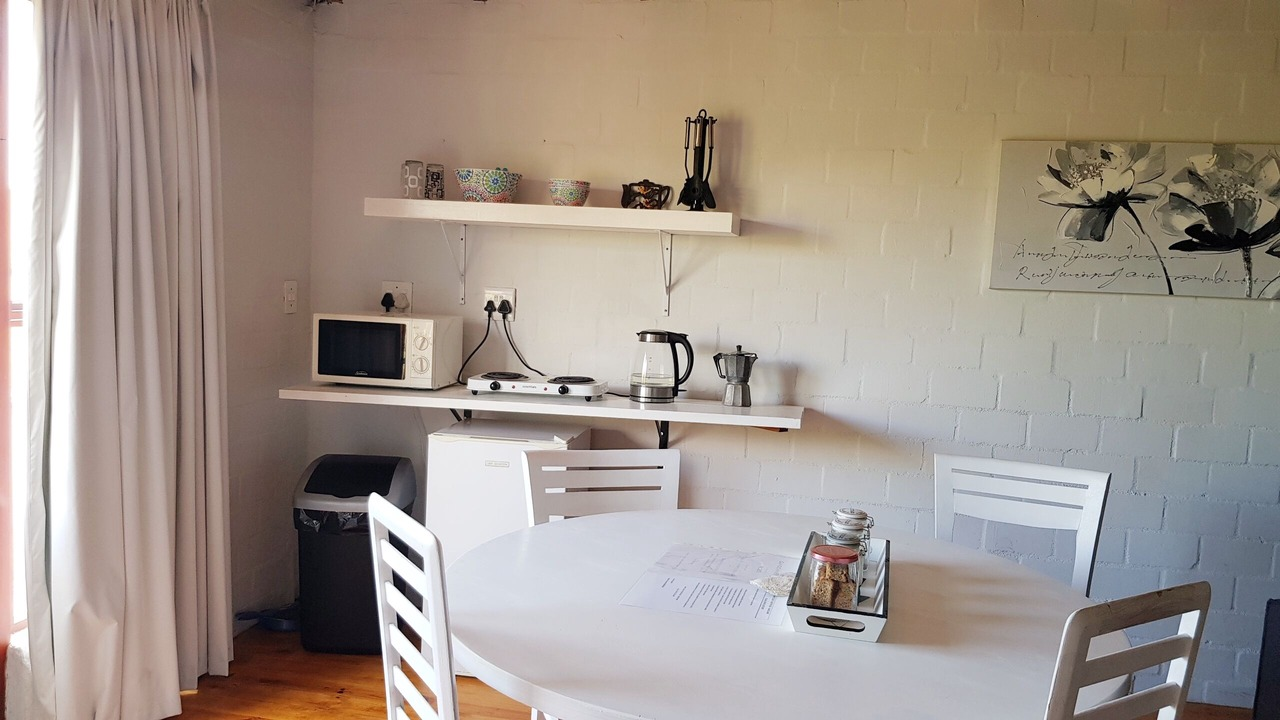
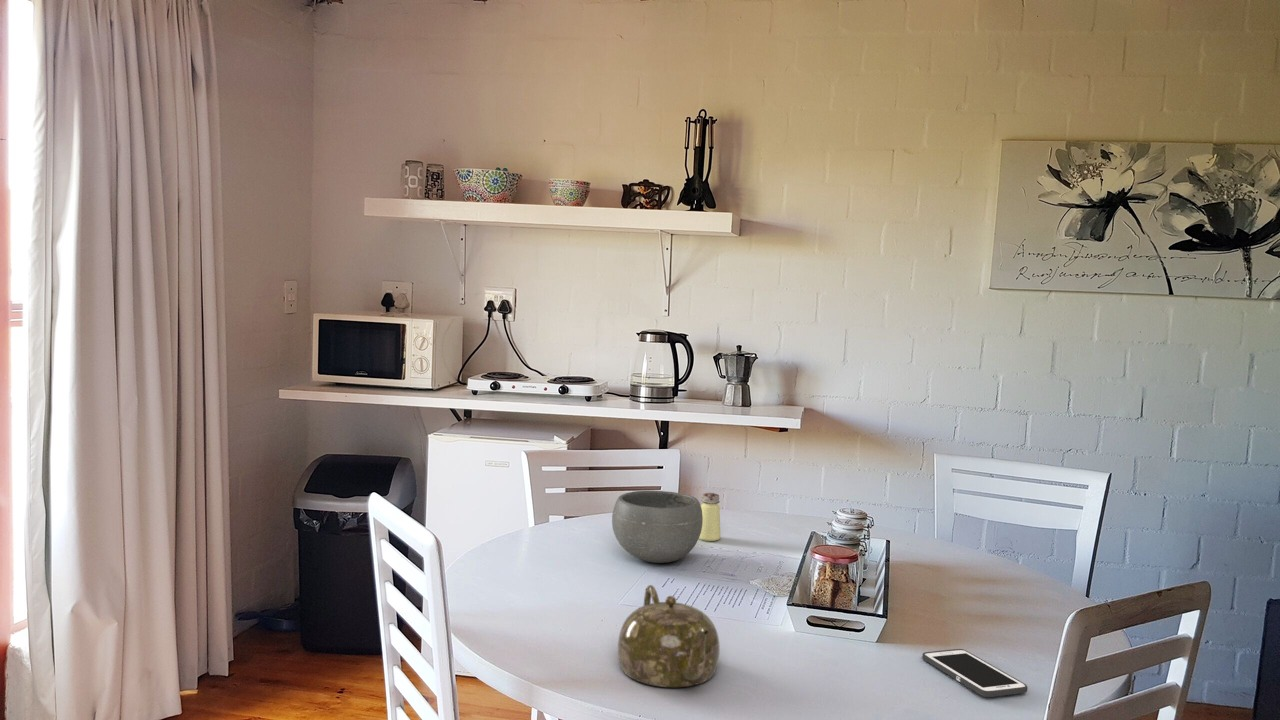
+ saltshaker (709, 516)
+ bowl (656, 528)
+ teapot (672, 635)
+ cell phone (972, 672)
